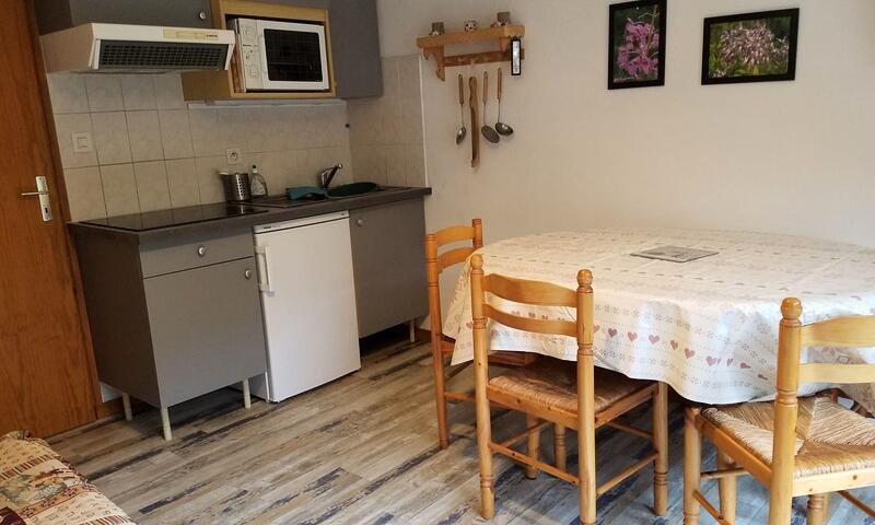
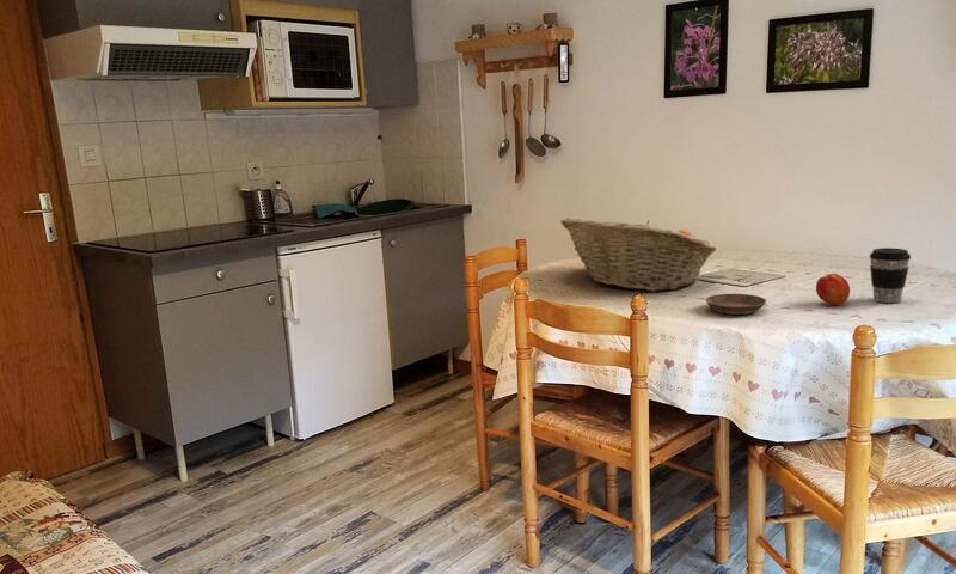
+ saucer (735, 304)
+ peach (833, 288)
+ coffee cup (888, 275)
+ fruit basket (636, 248)
